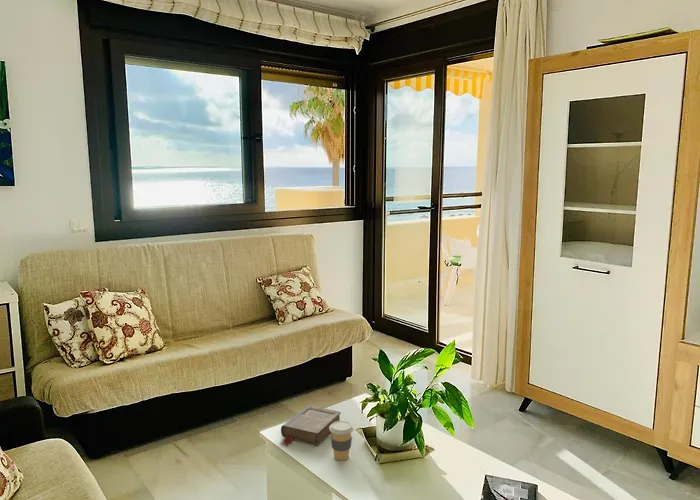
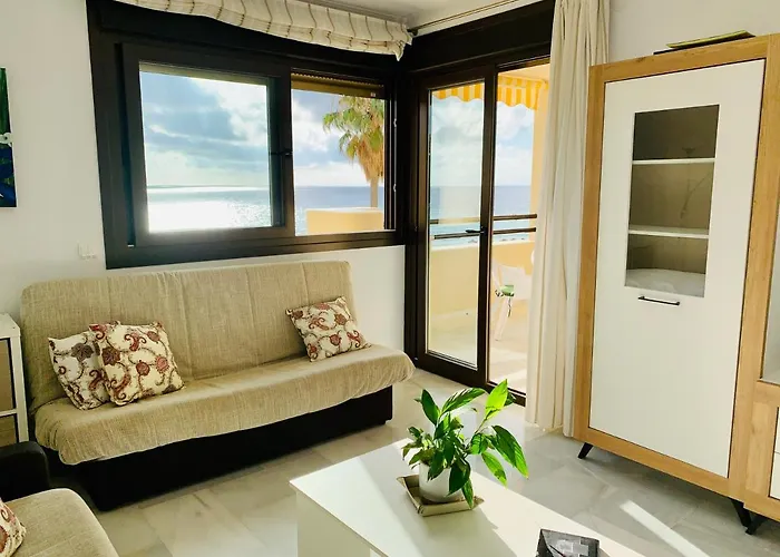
- coffee cup (341, 440)
- book (308, 426)
